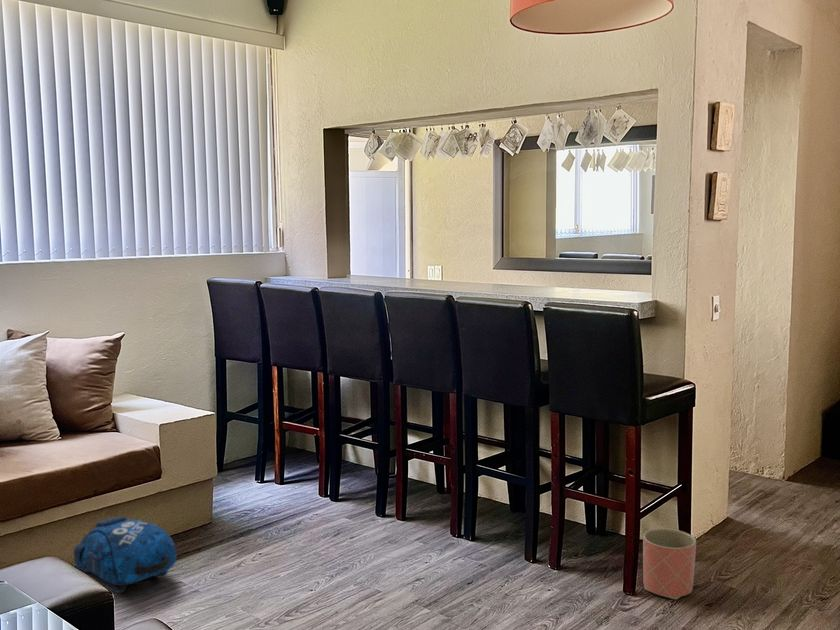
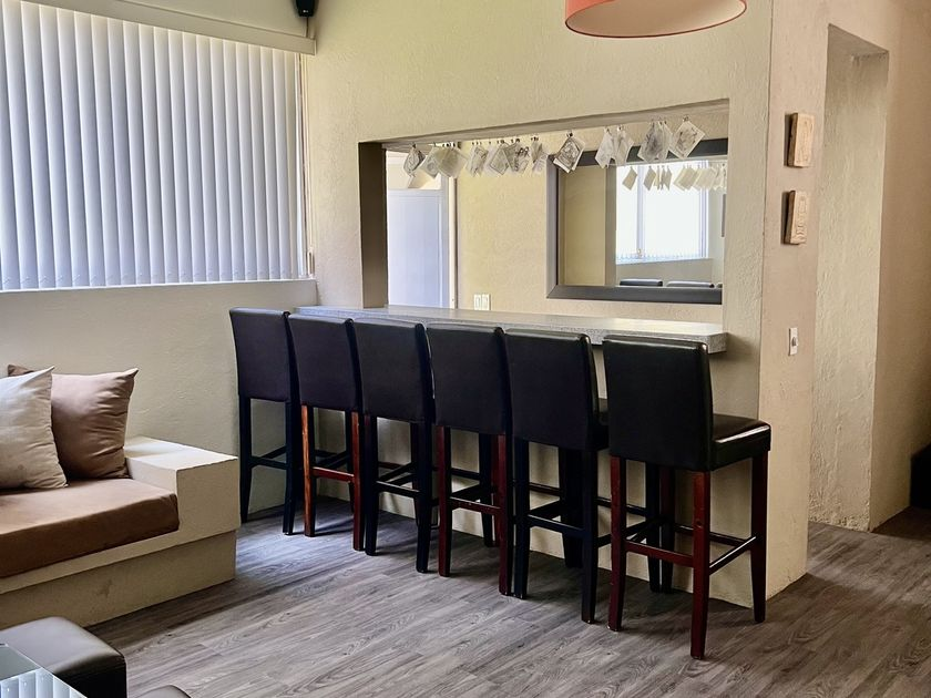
- planter (668, 563)
- backpack (127, 552)
